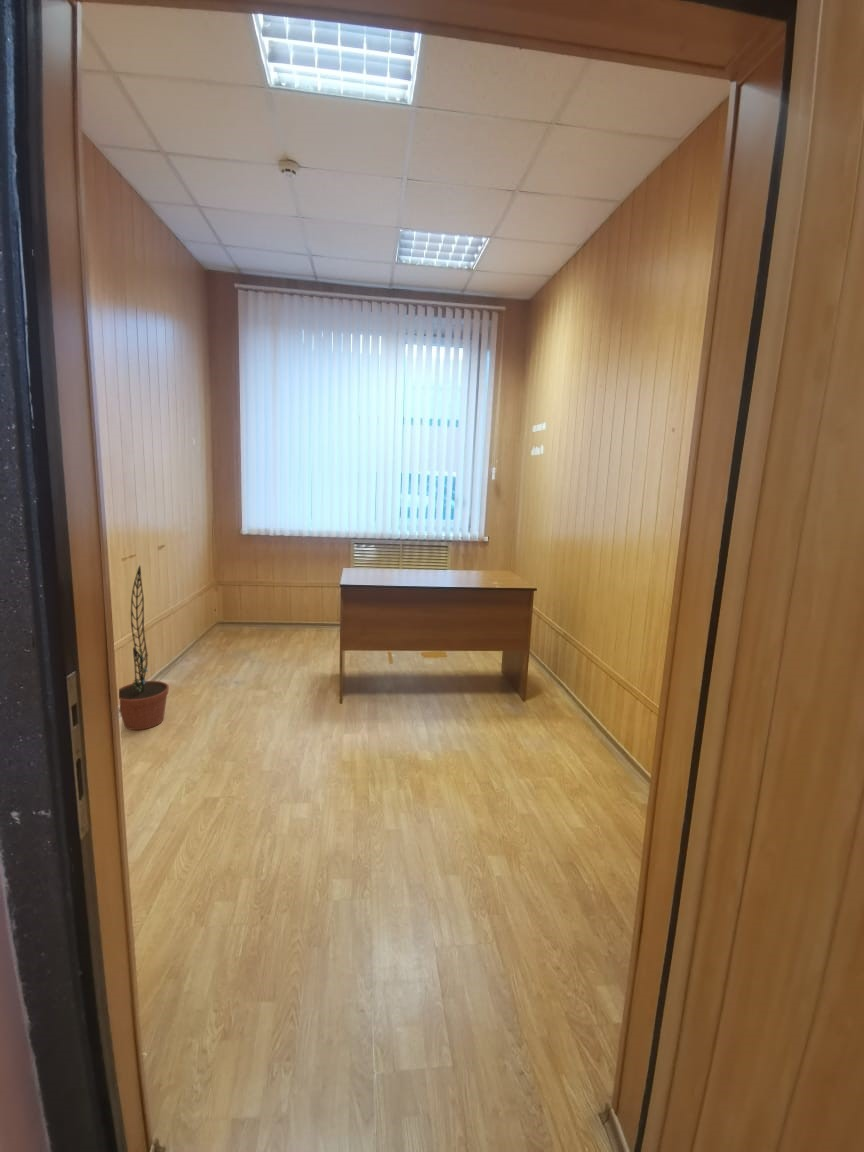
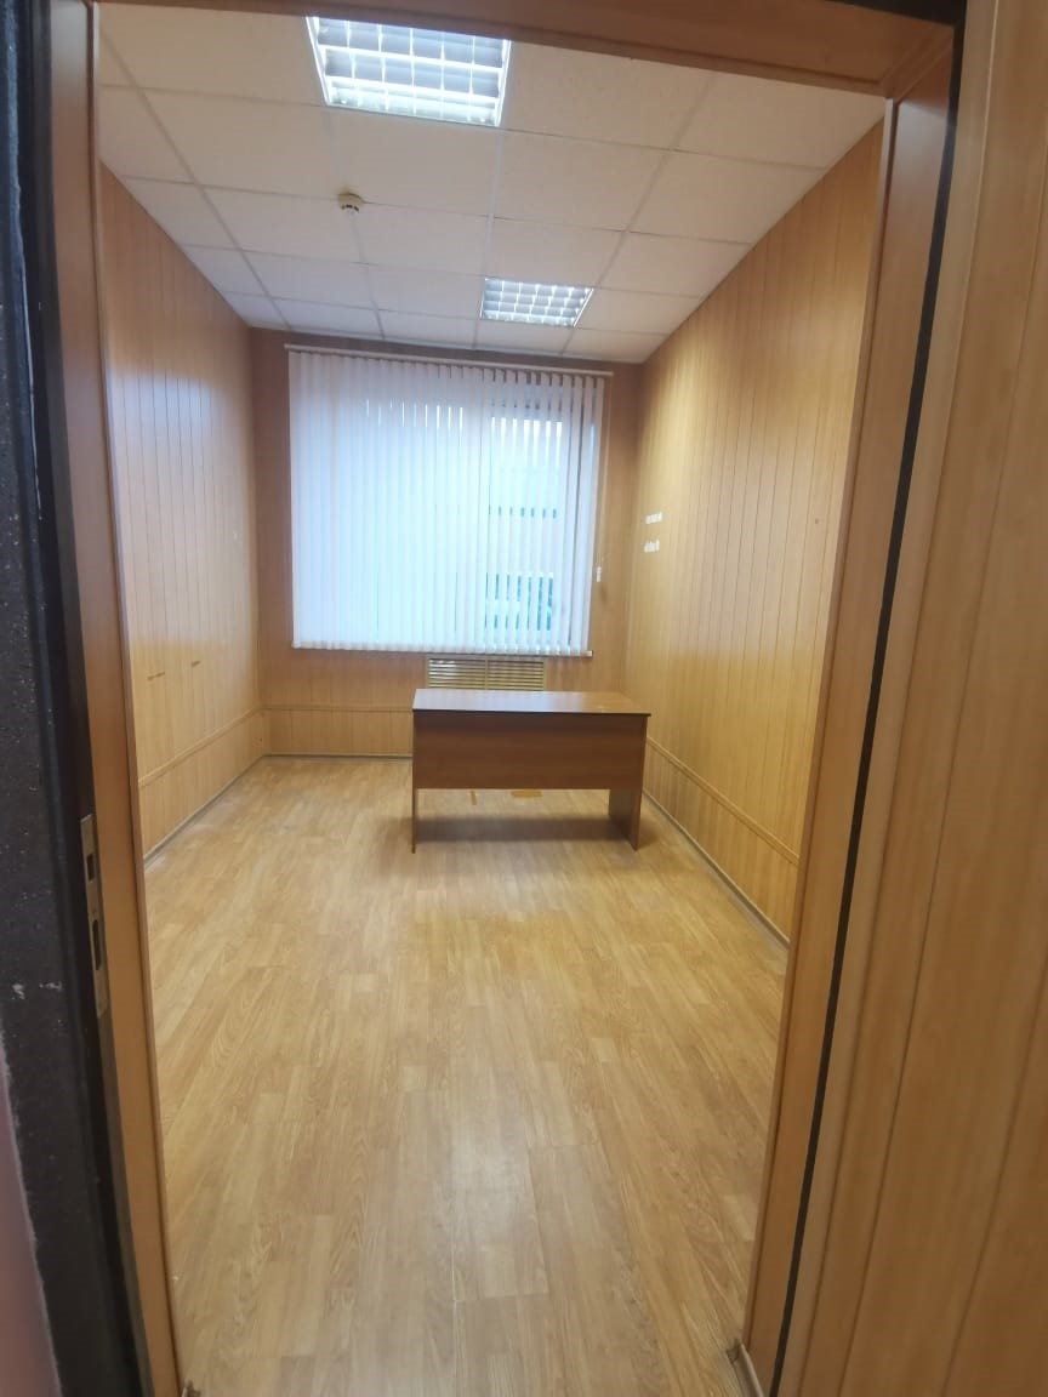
- decorative plant (139, 646)
